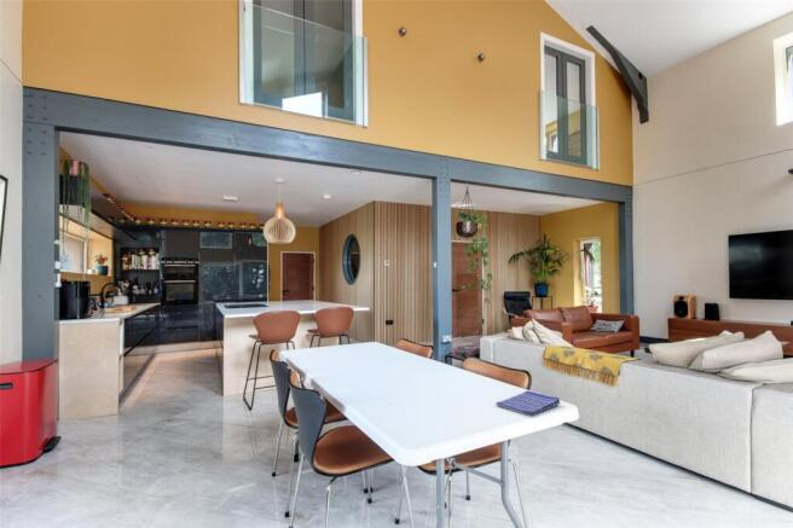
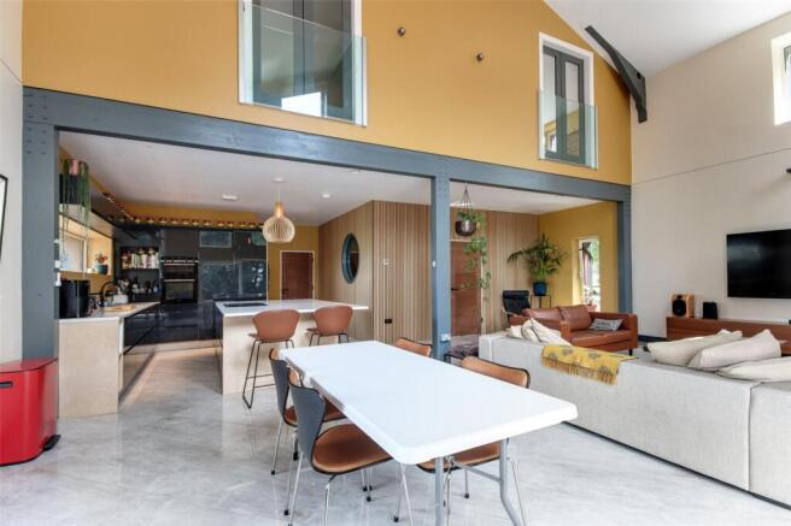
- dish towel (528, 401)
